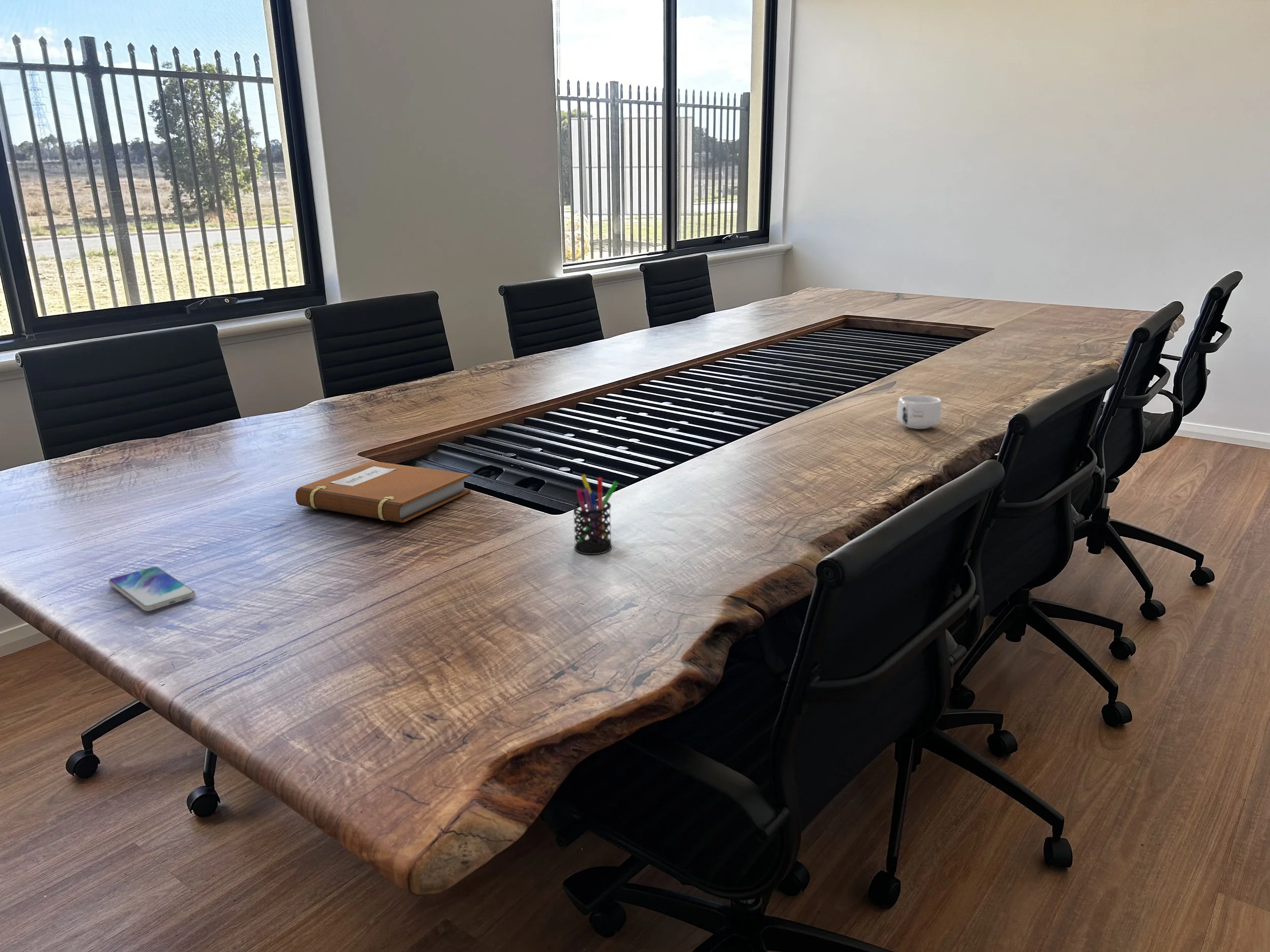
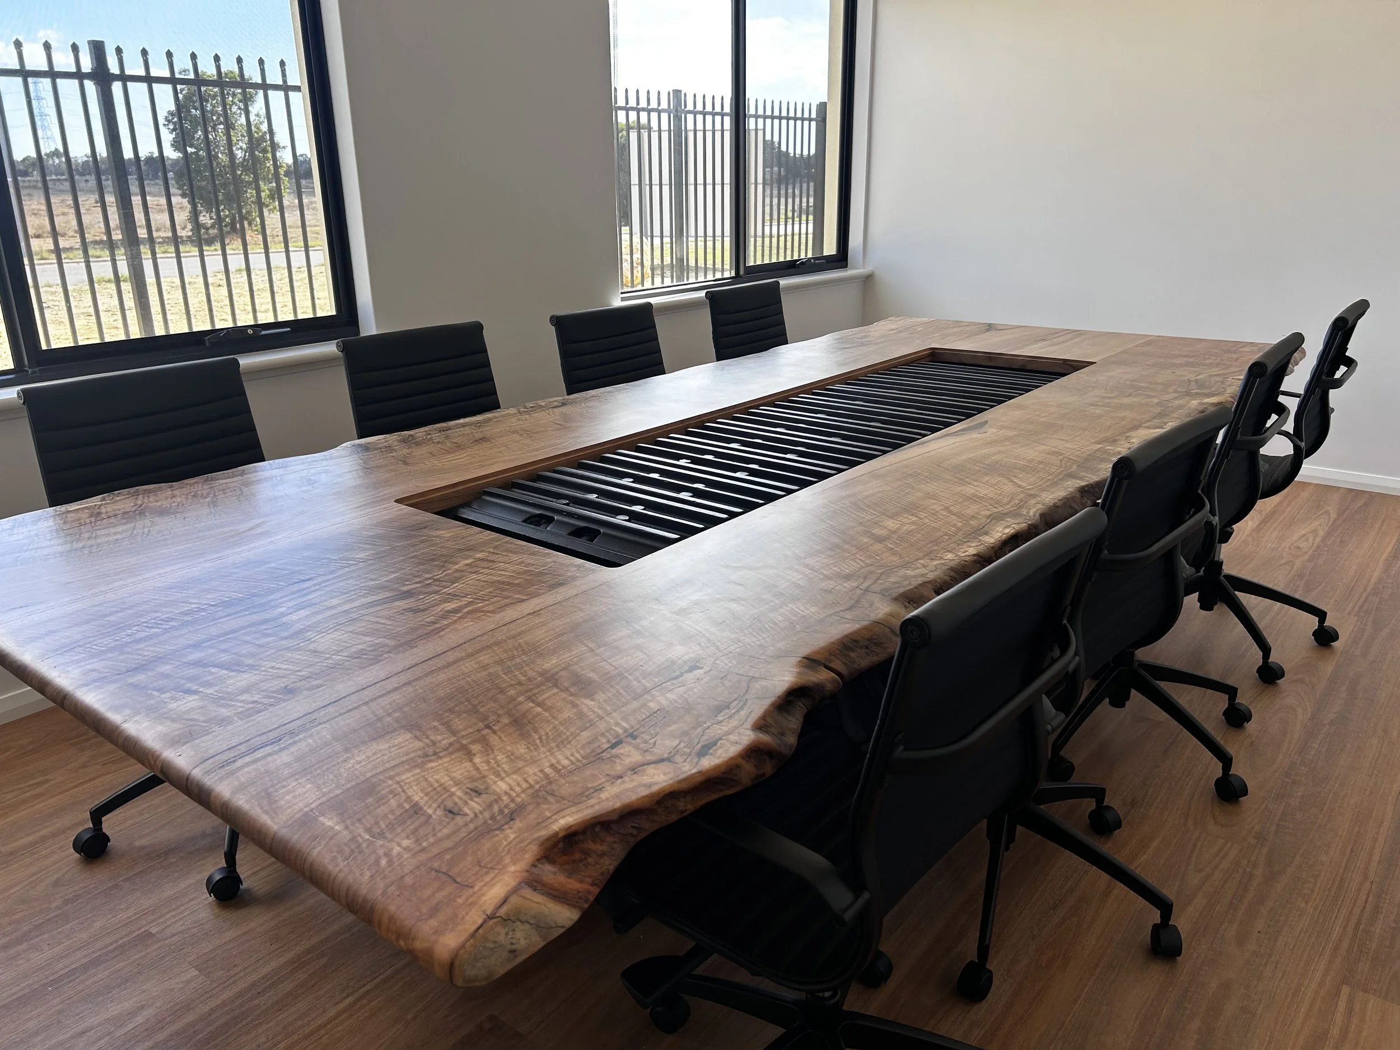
- smartphone (151, 587)
- pen holder (597, 511)
- mug (924, 413)
- notebook (382, 490)
